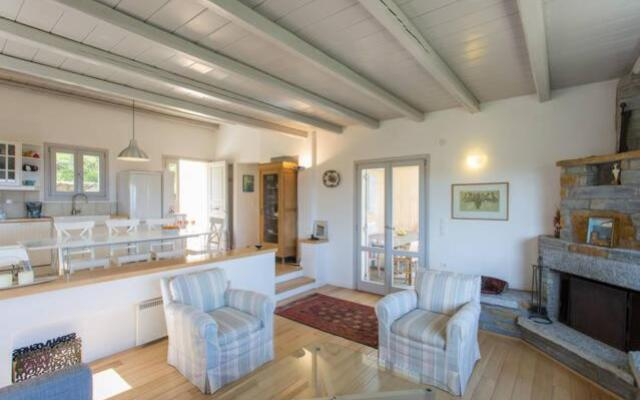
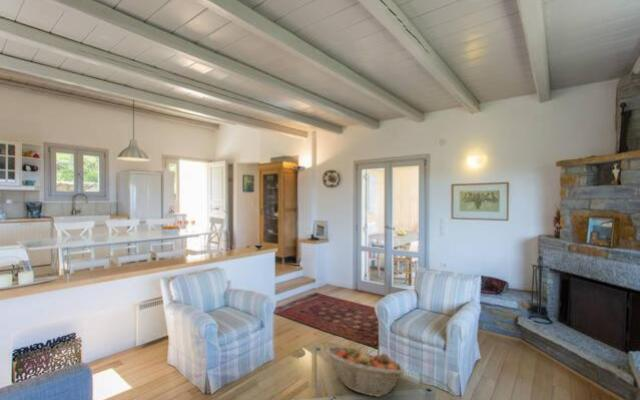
+ fruit basket (363, 365)
